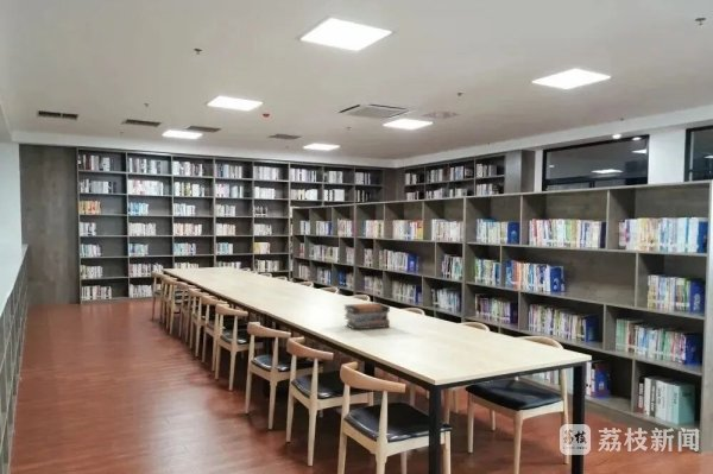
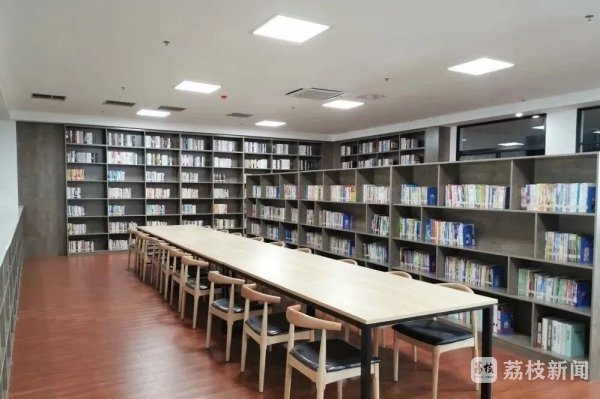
- book stack (366, 315)
